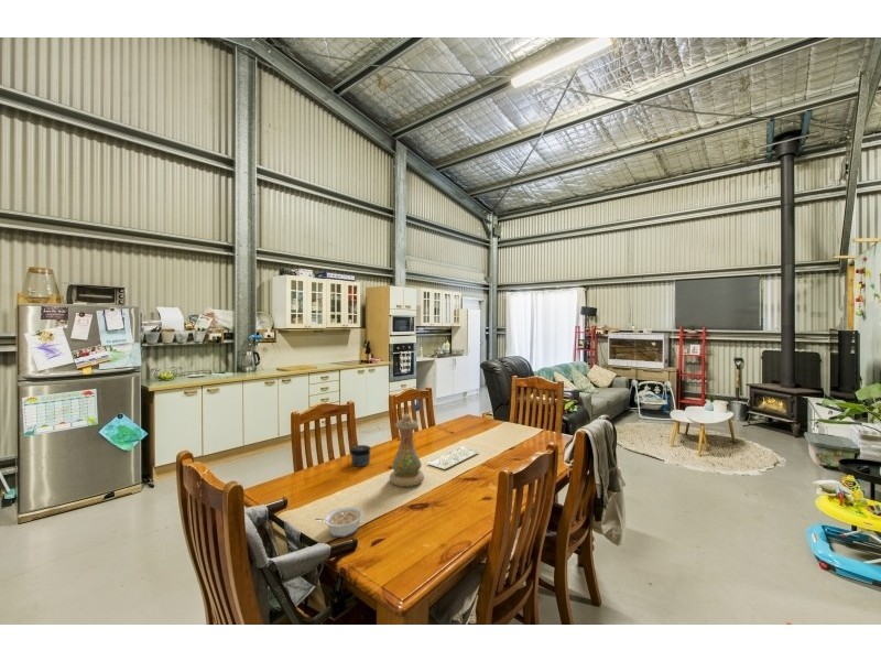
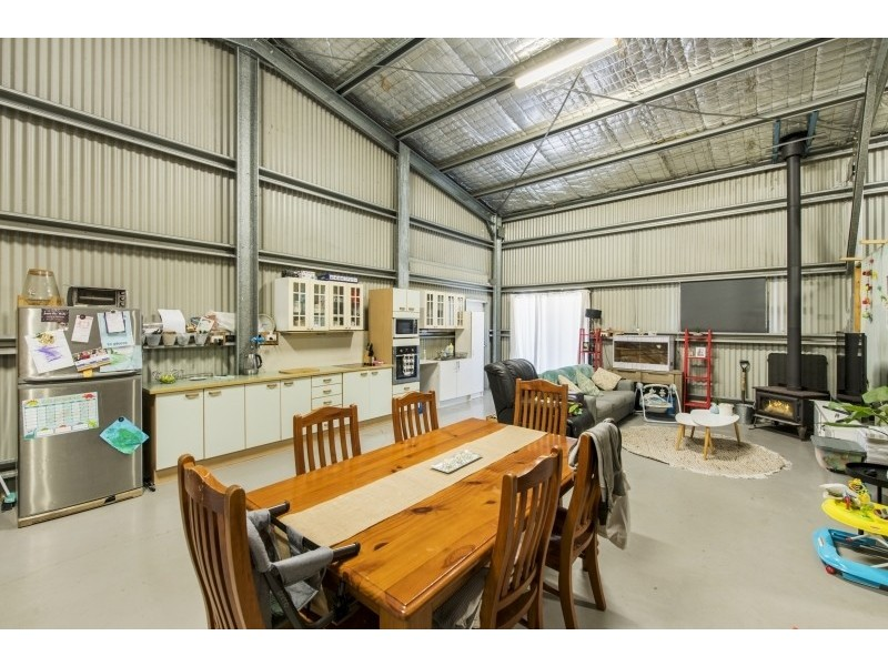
- vase (406, 446)
- legume (342, 522)
- jar (360, 455)
